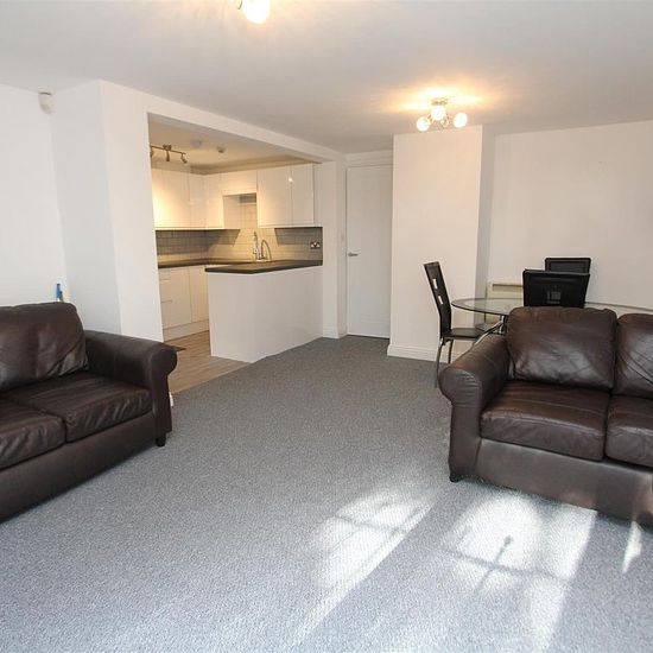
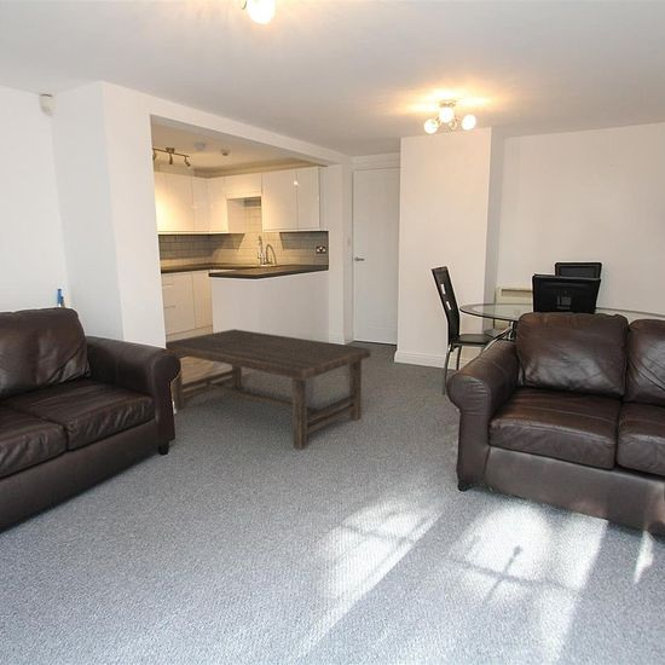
+ coffee table (262, 371)
